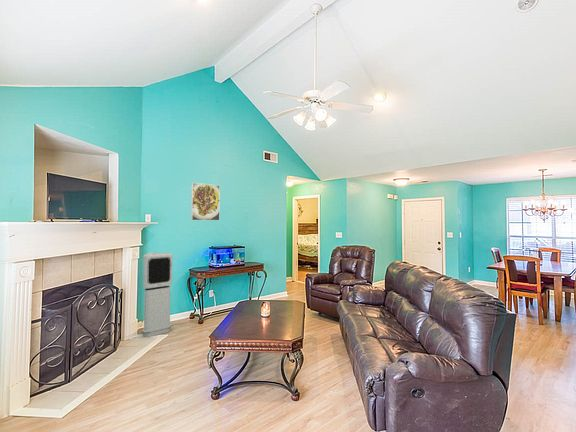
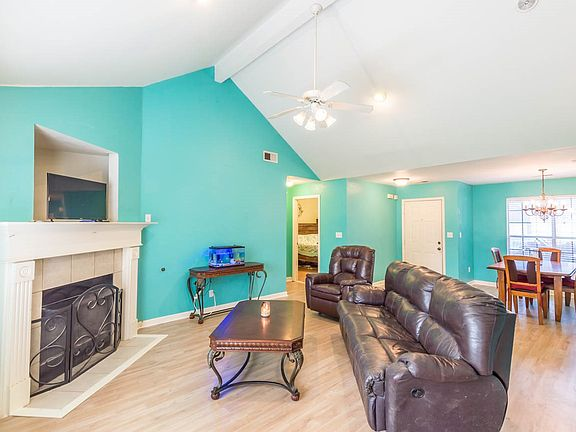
- air purifier (154, 292)
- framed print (205, 202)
